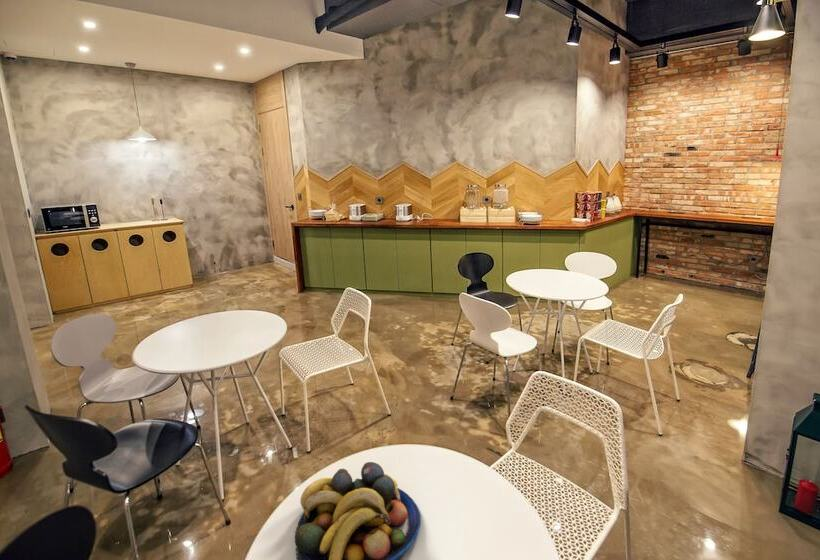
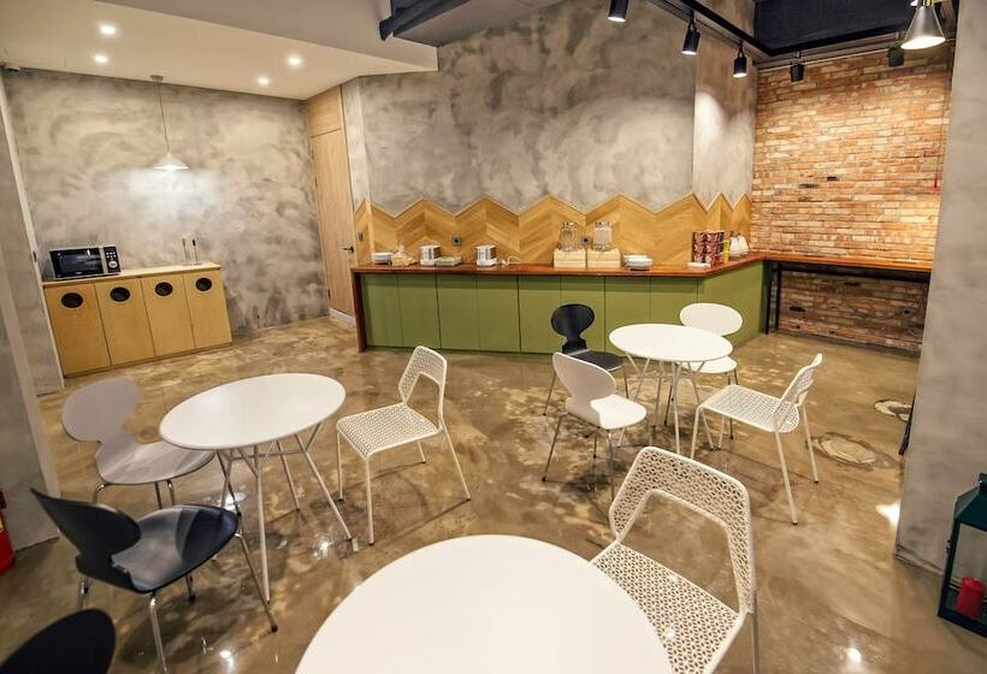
- fruit bowl (357, 505)
